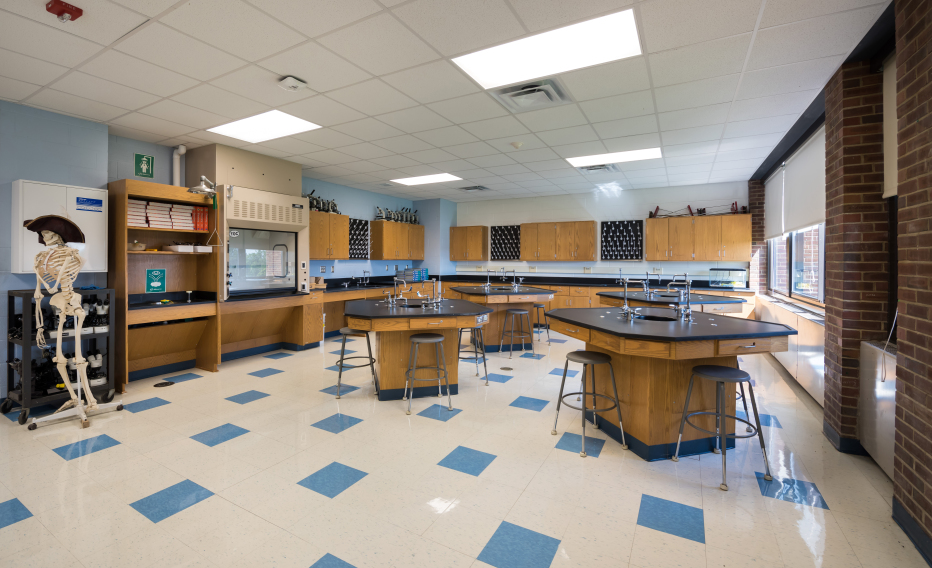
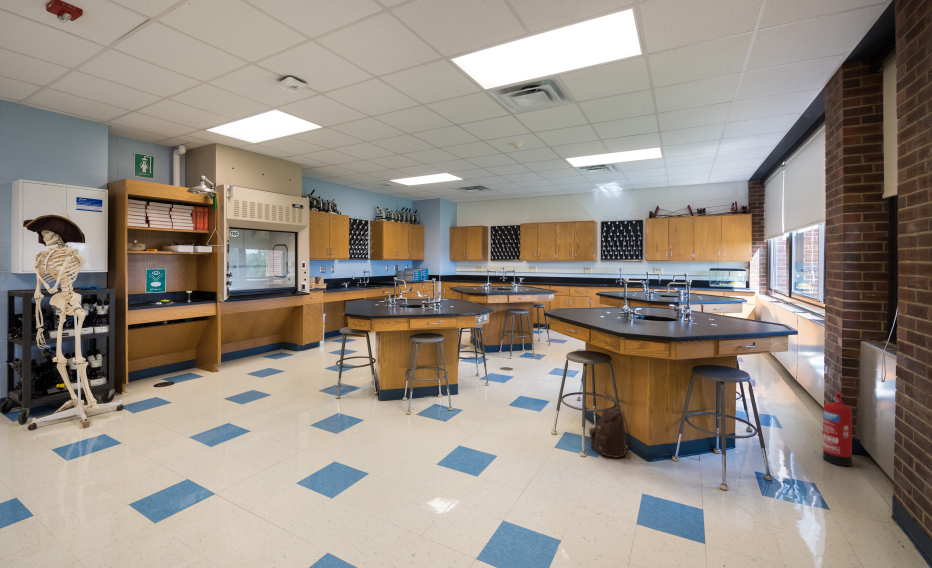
+ fire extinguisher (836, 424)
+ backpack (610, 428)
